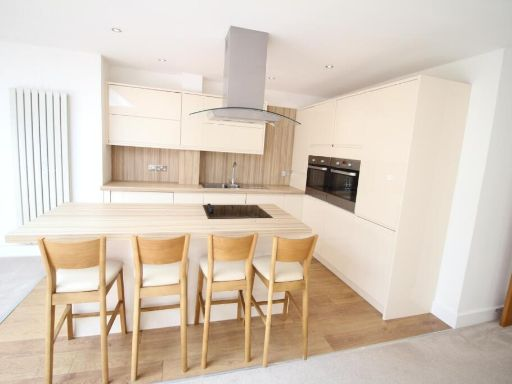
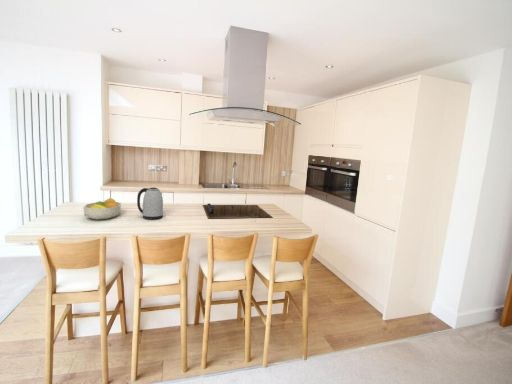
+ kettle (149, 202)
+ fruit bowl (103, 208)
